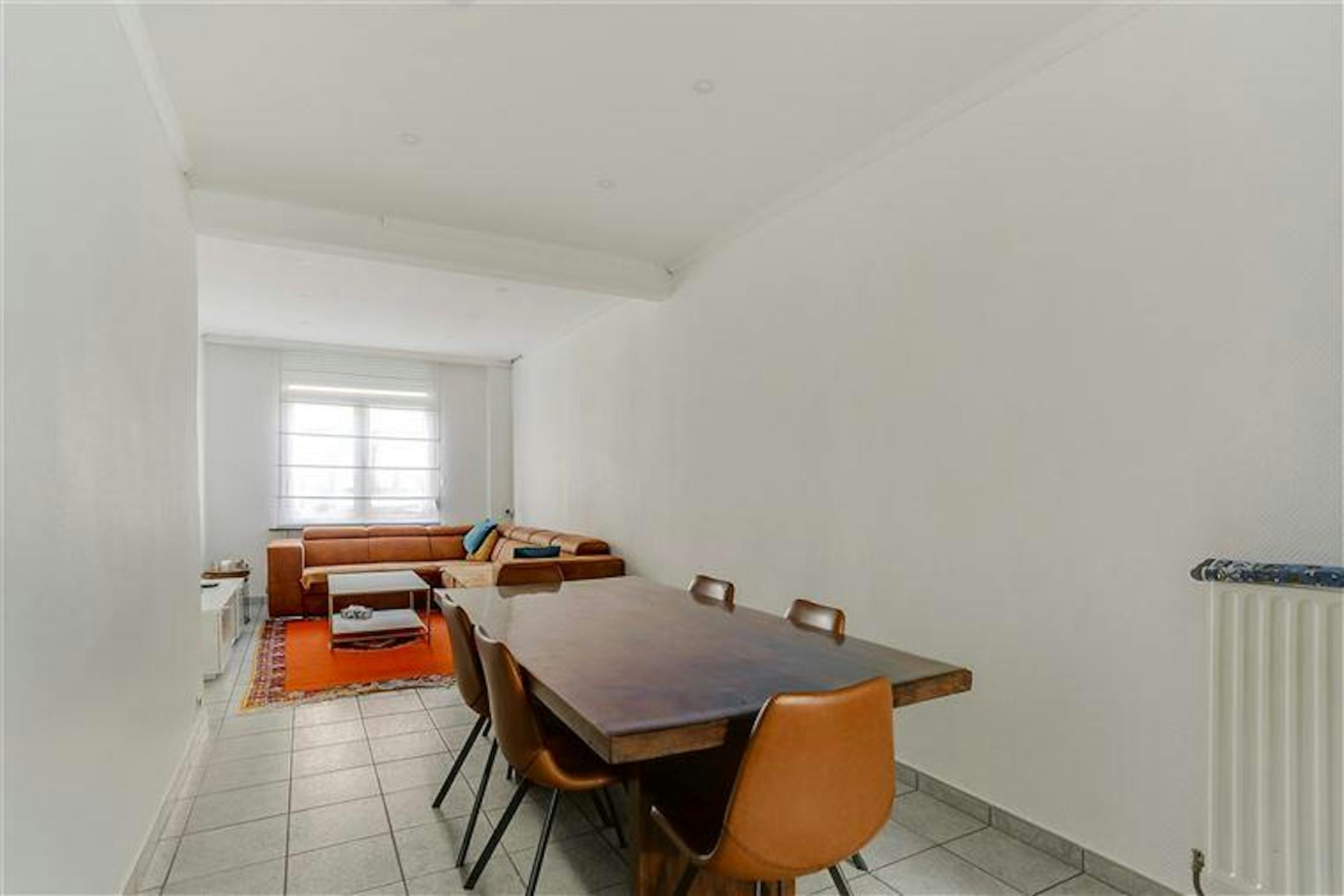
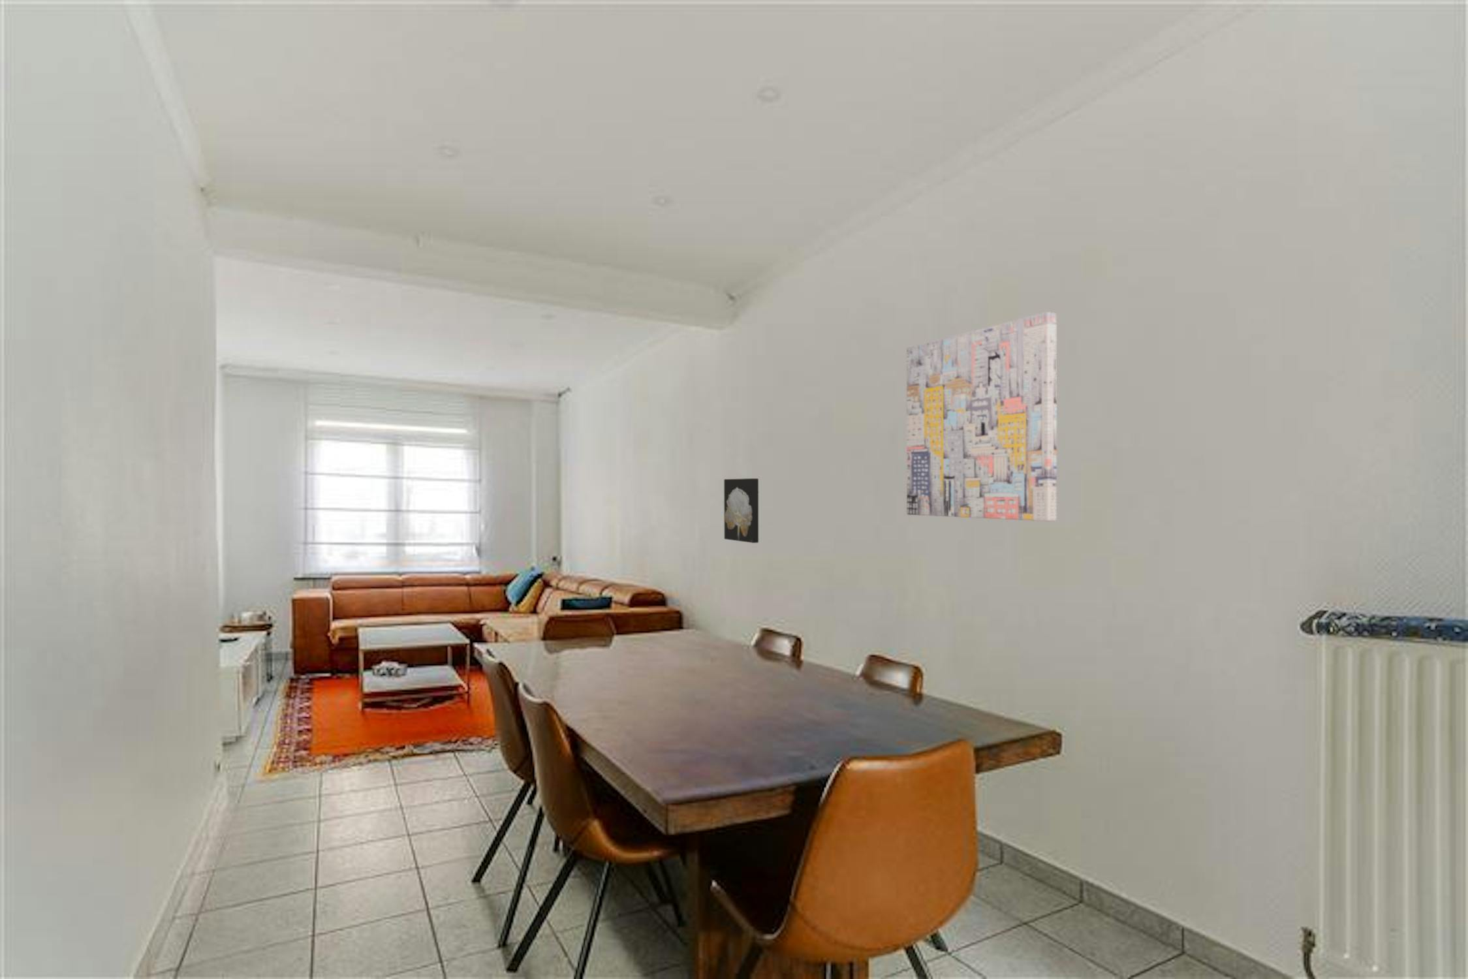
+ wall art (973, 424)
+ wall art (741, 510)
